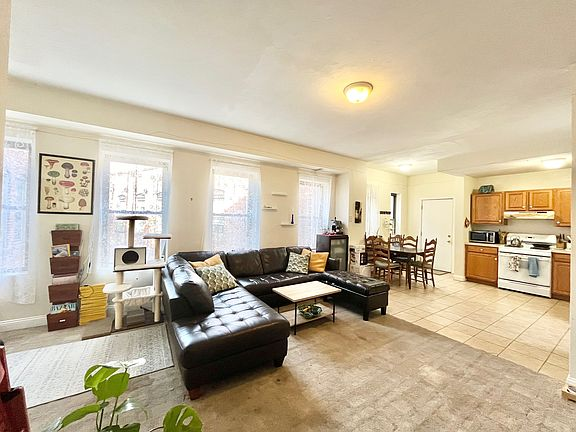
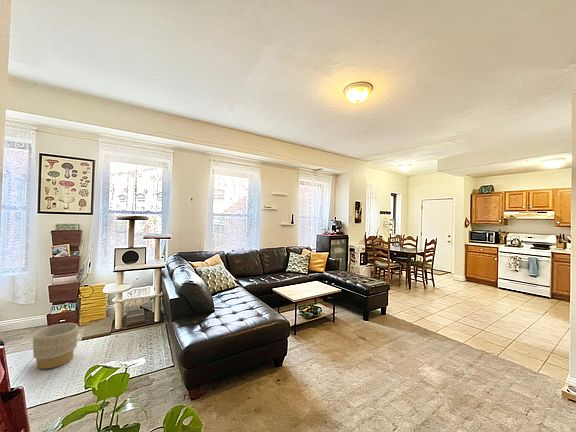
+ planter (56, 345)
